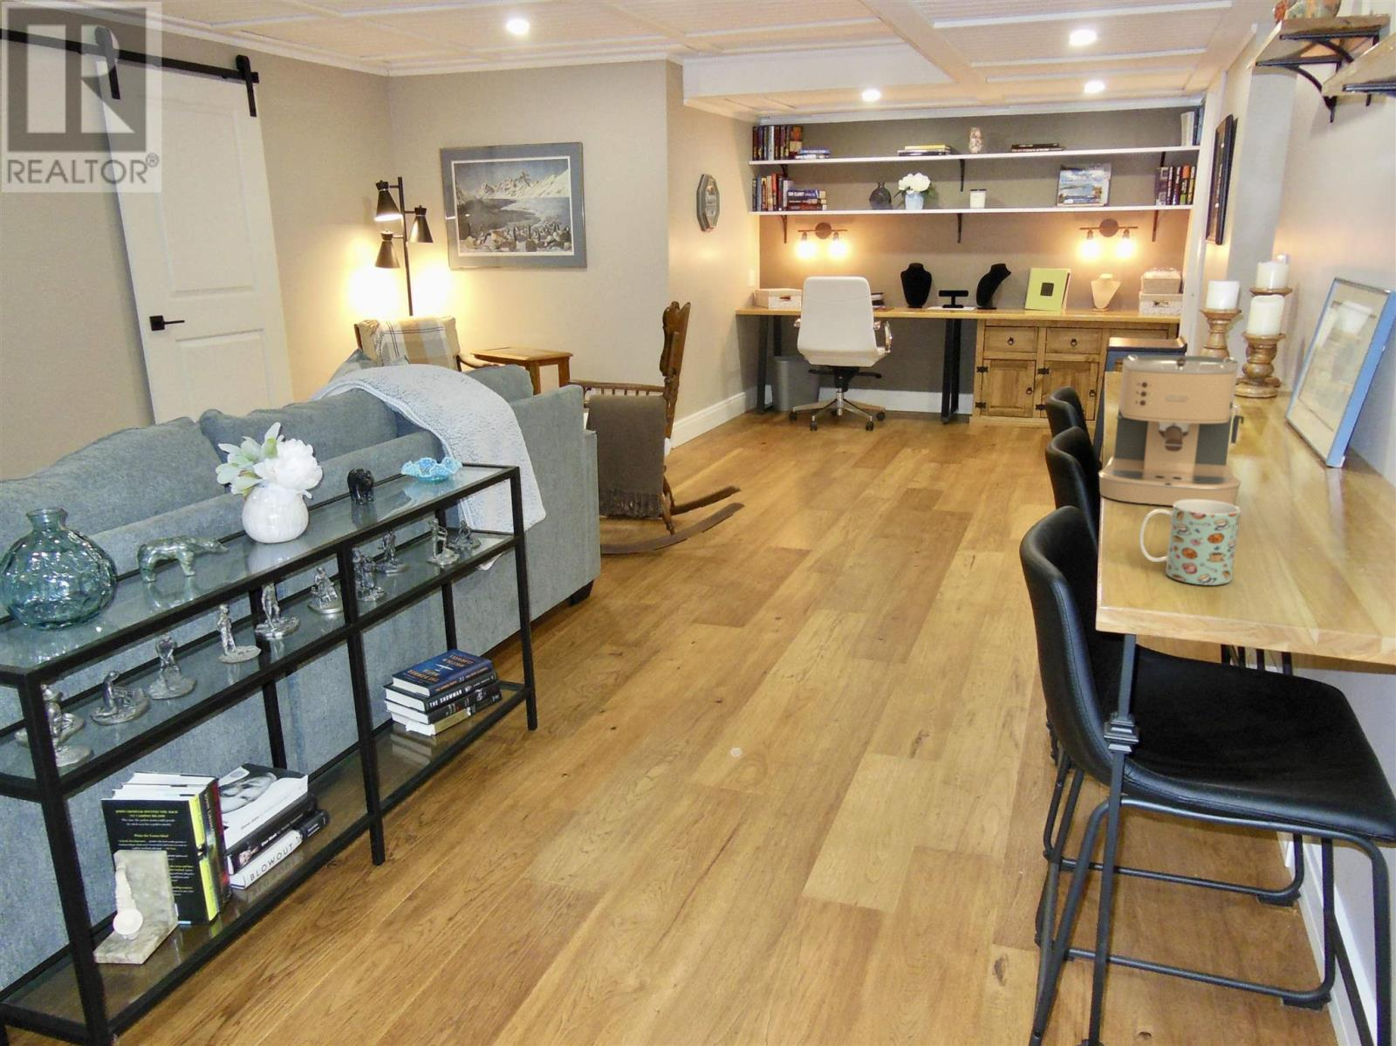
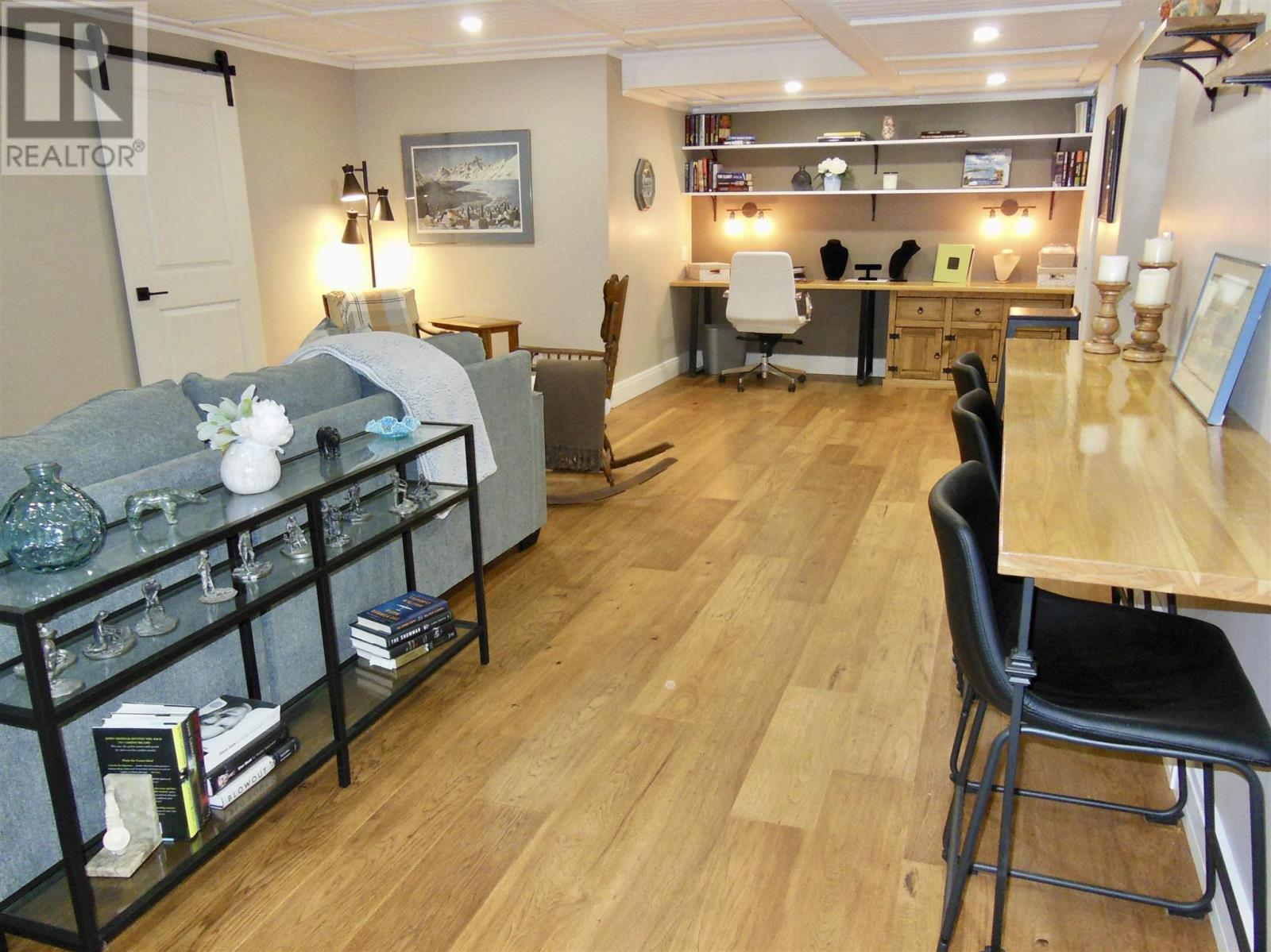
- coffee maker (1173, 425)
- mug (1186, 539)
